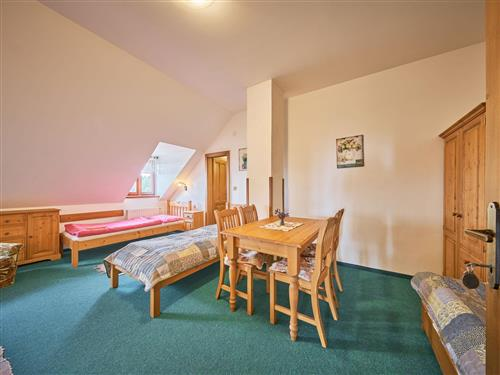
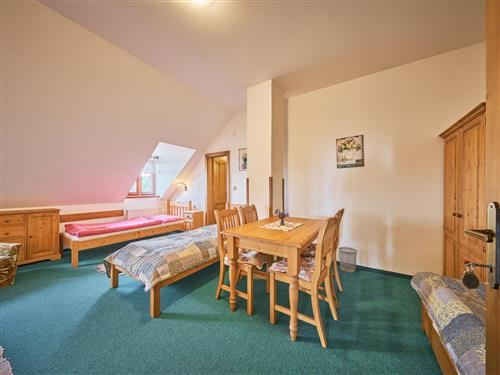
+ wastebasket (347, 259)
